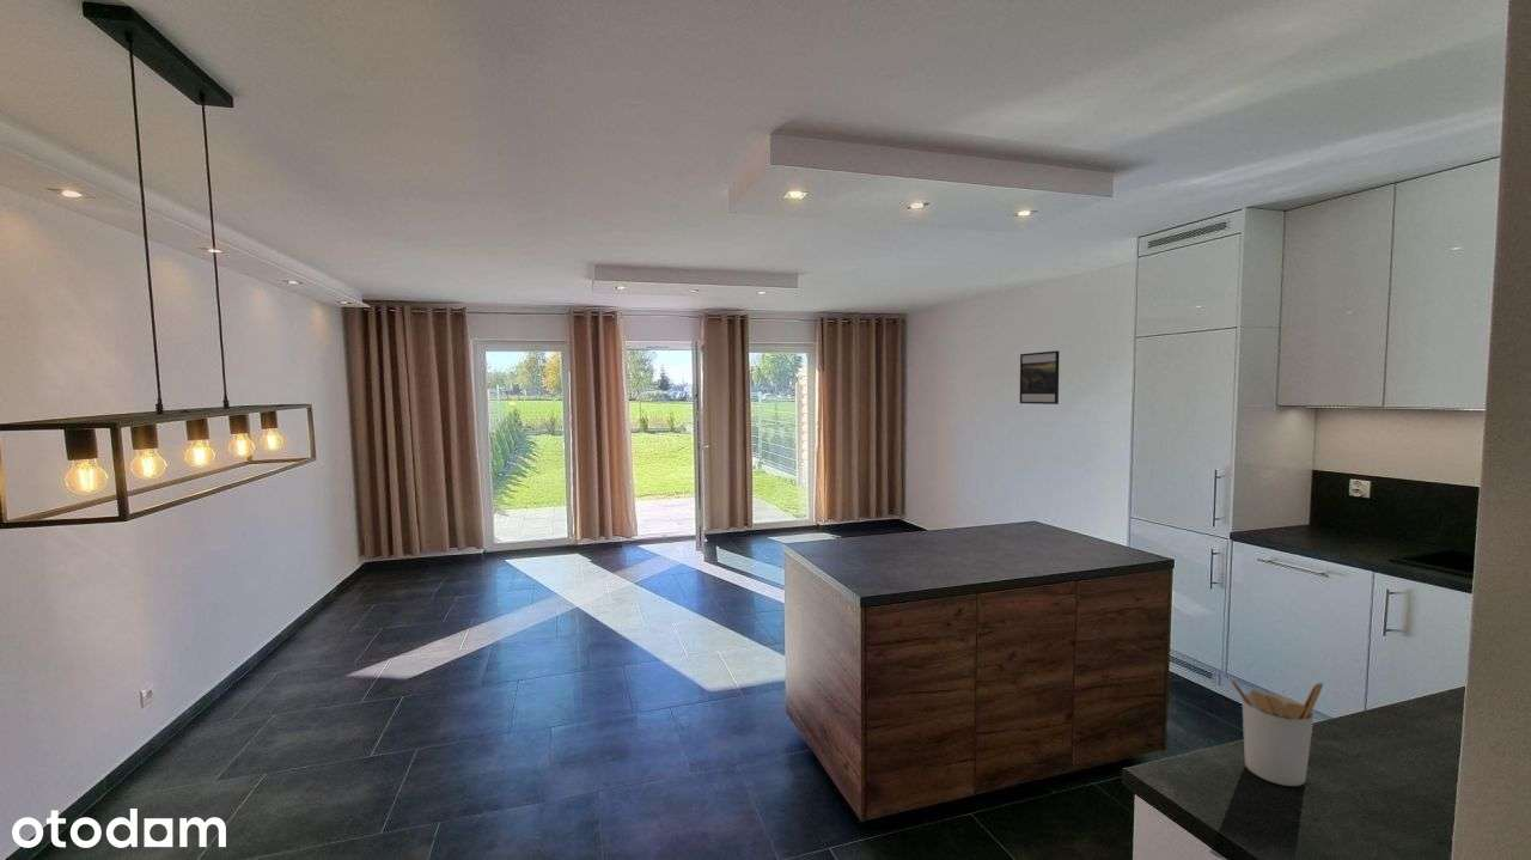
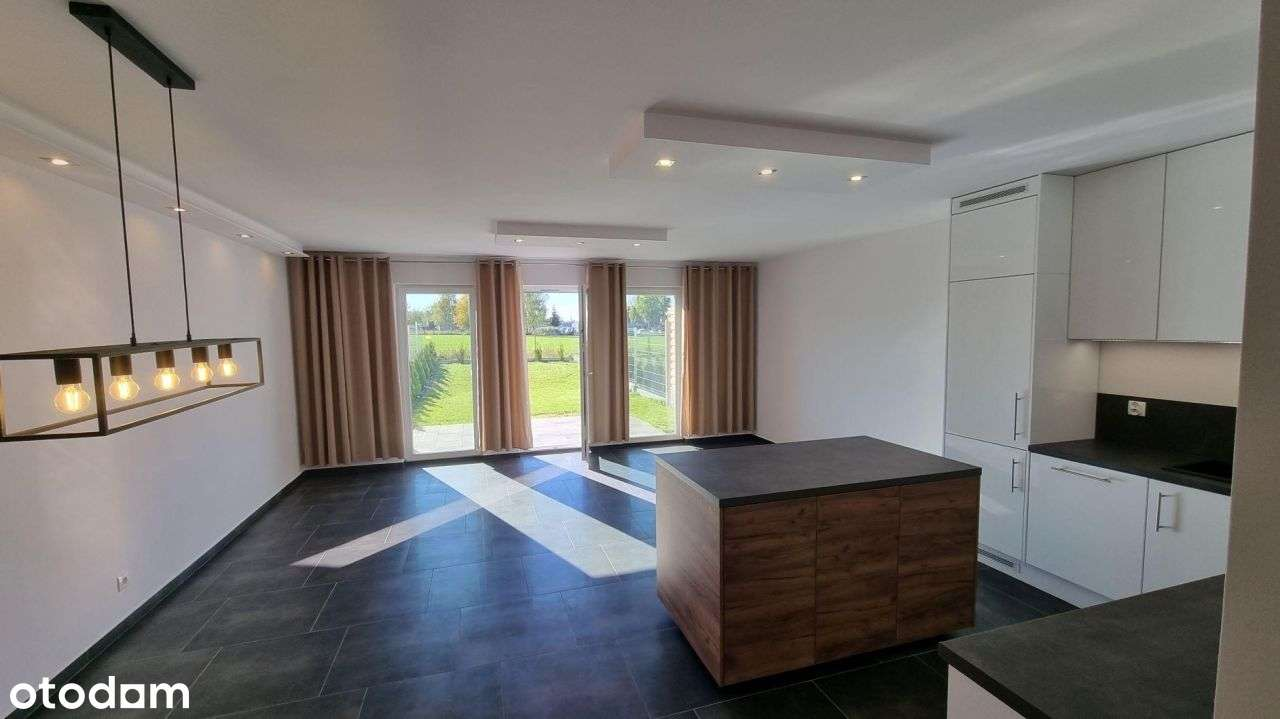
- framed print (1038, 378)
- utensil holder (1276, 728)
